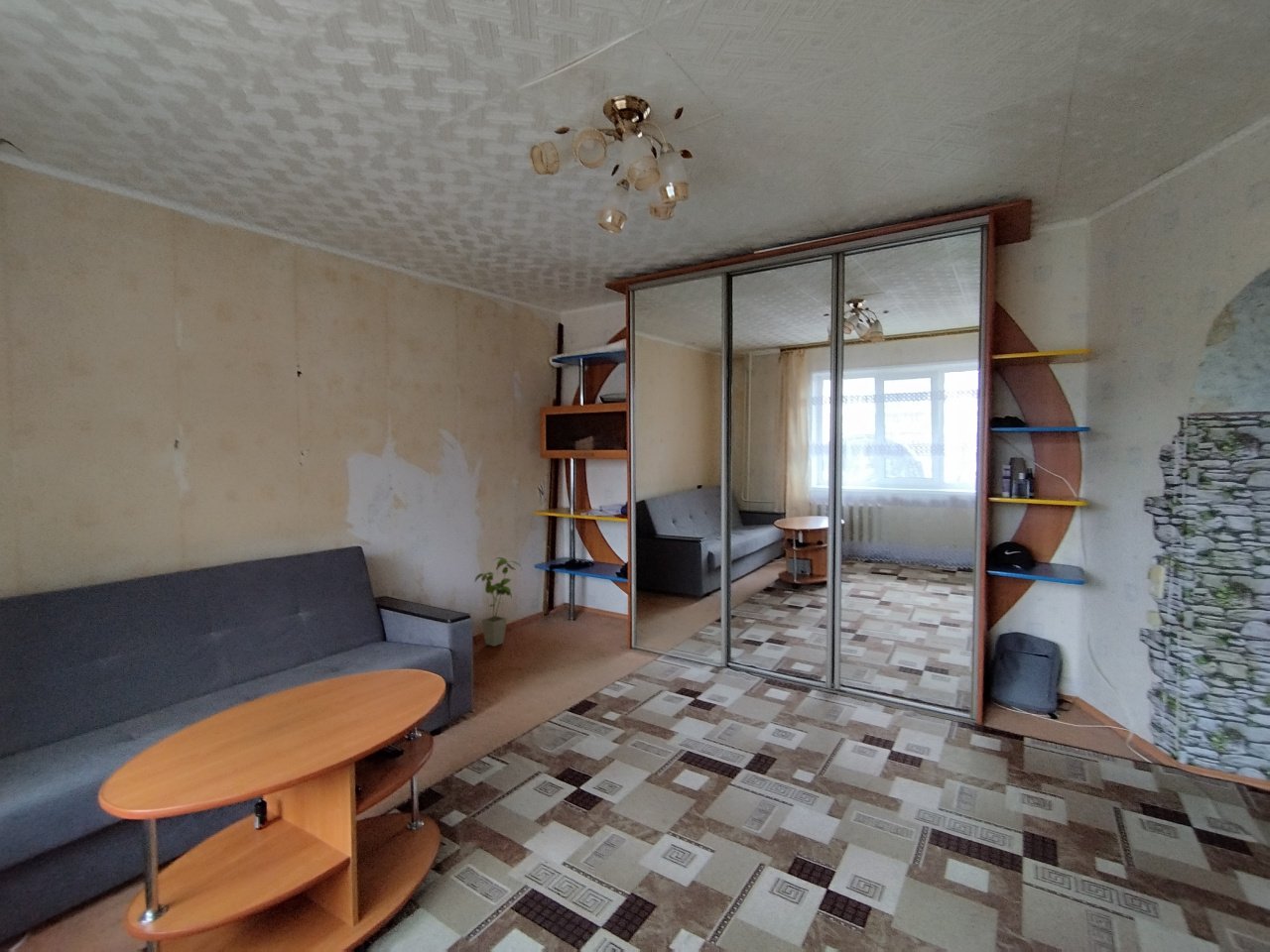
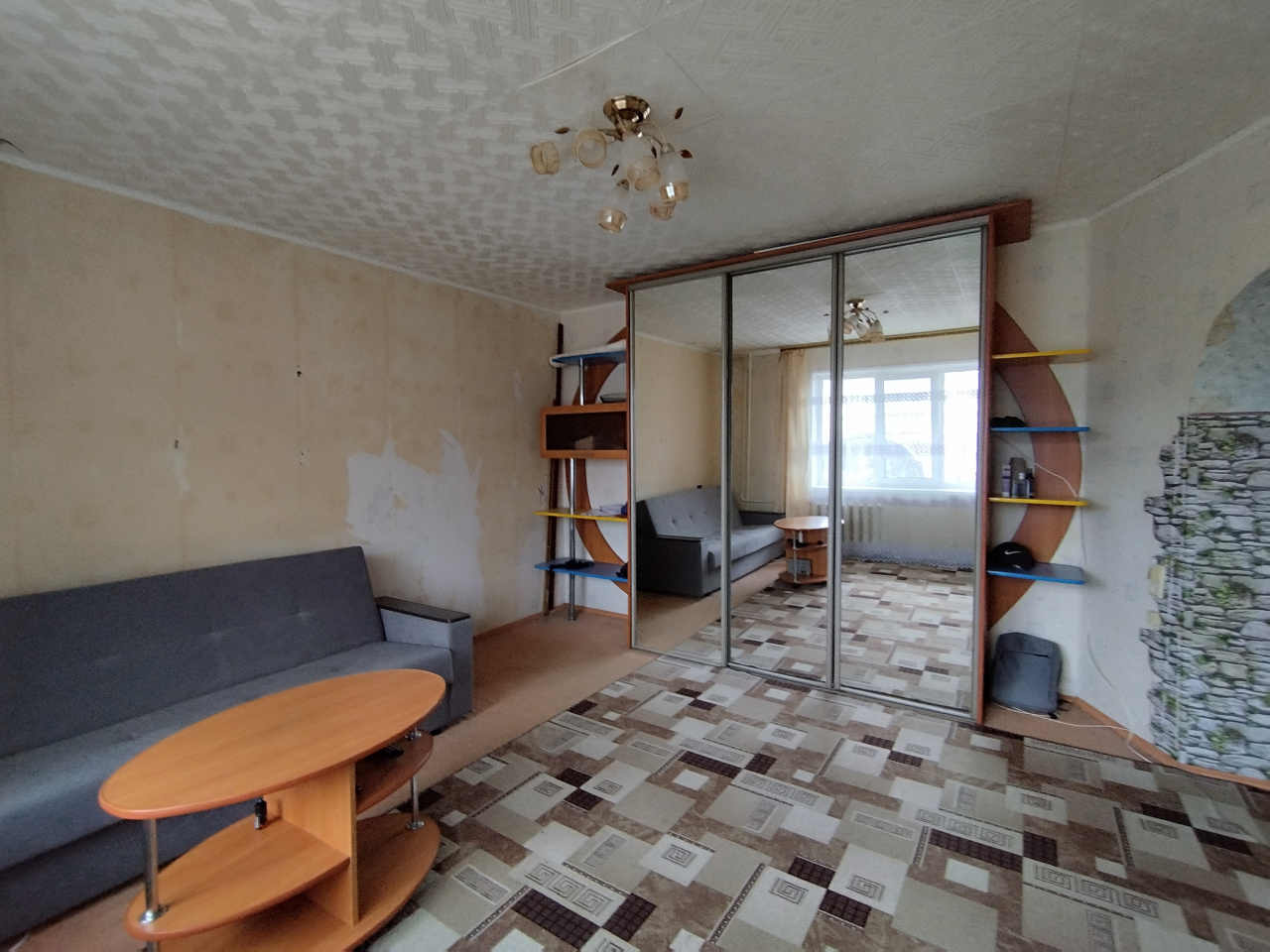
- house plant (499, 600)
